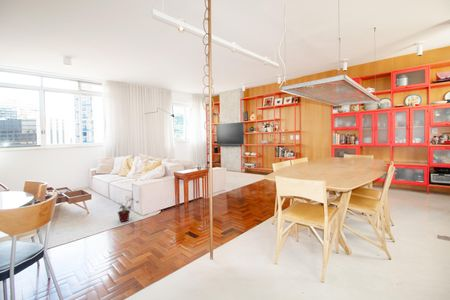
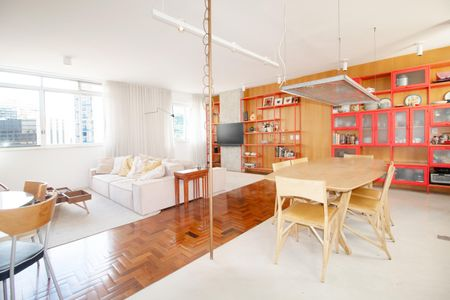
- potted plant (129, 207)
